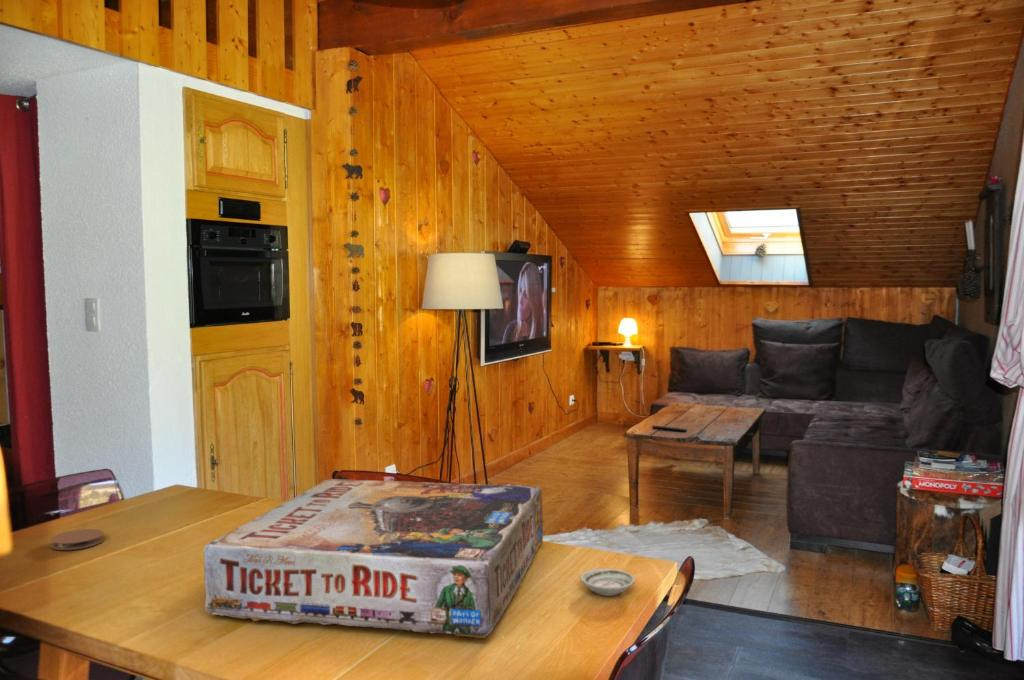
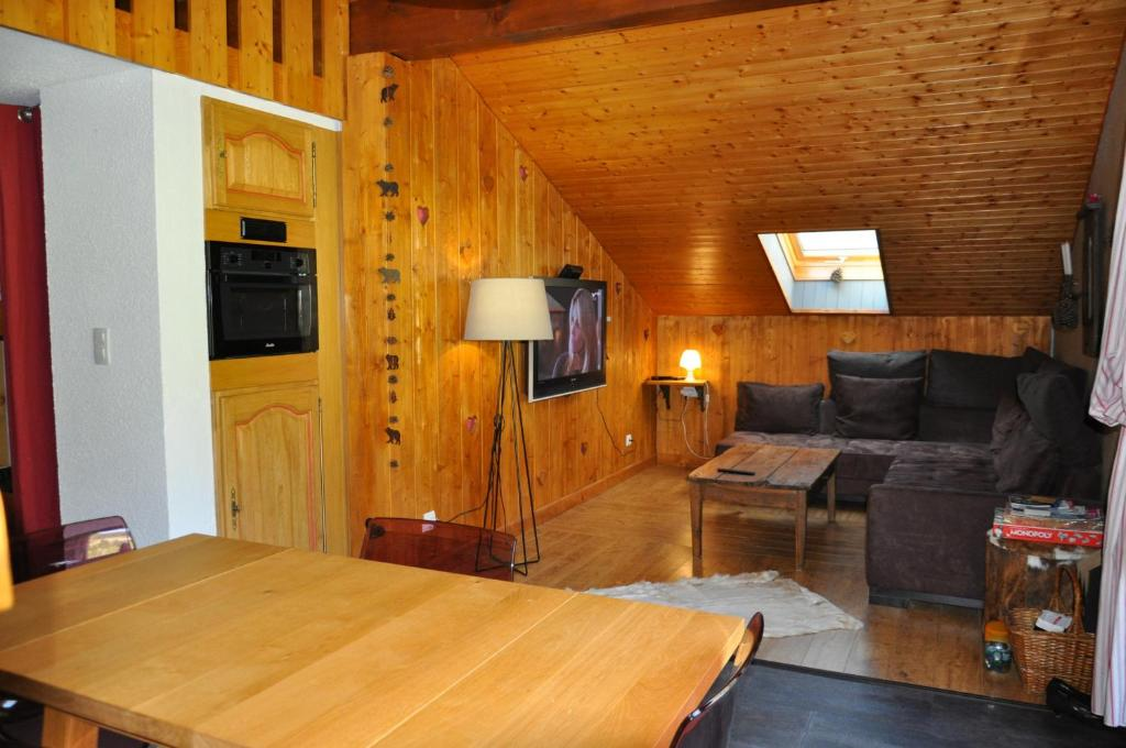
- coaster (77, 539)
- board game (393, 542)
- saucer (607, 583)
